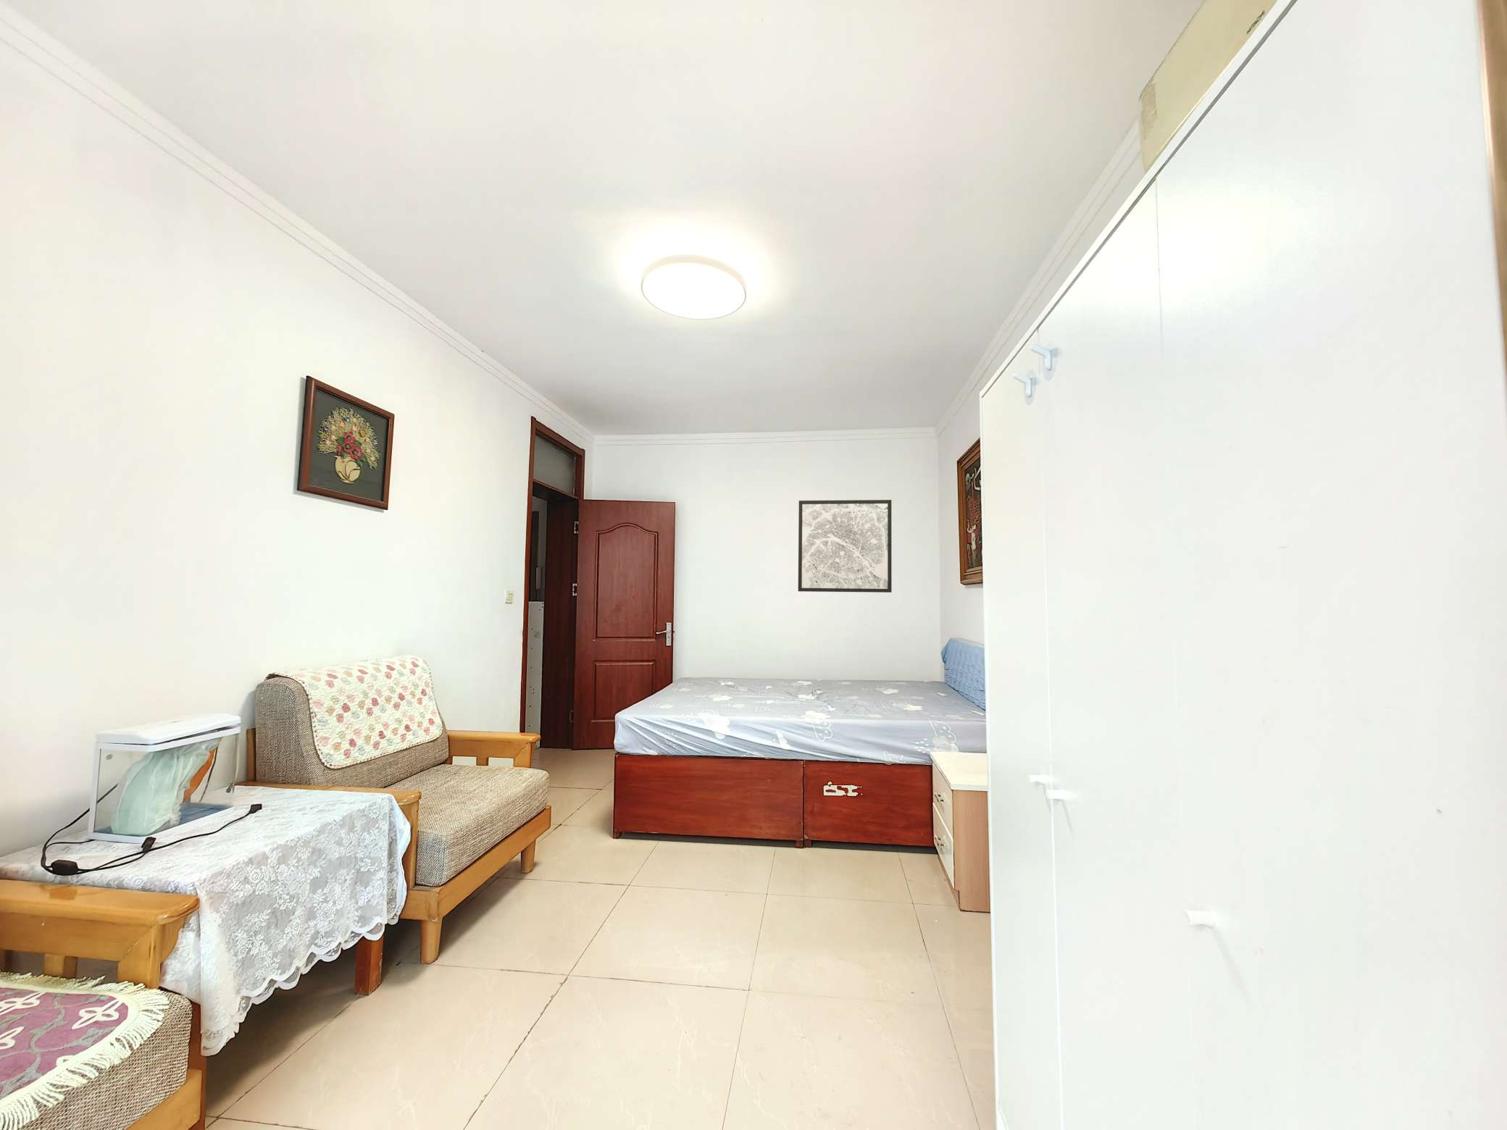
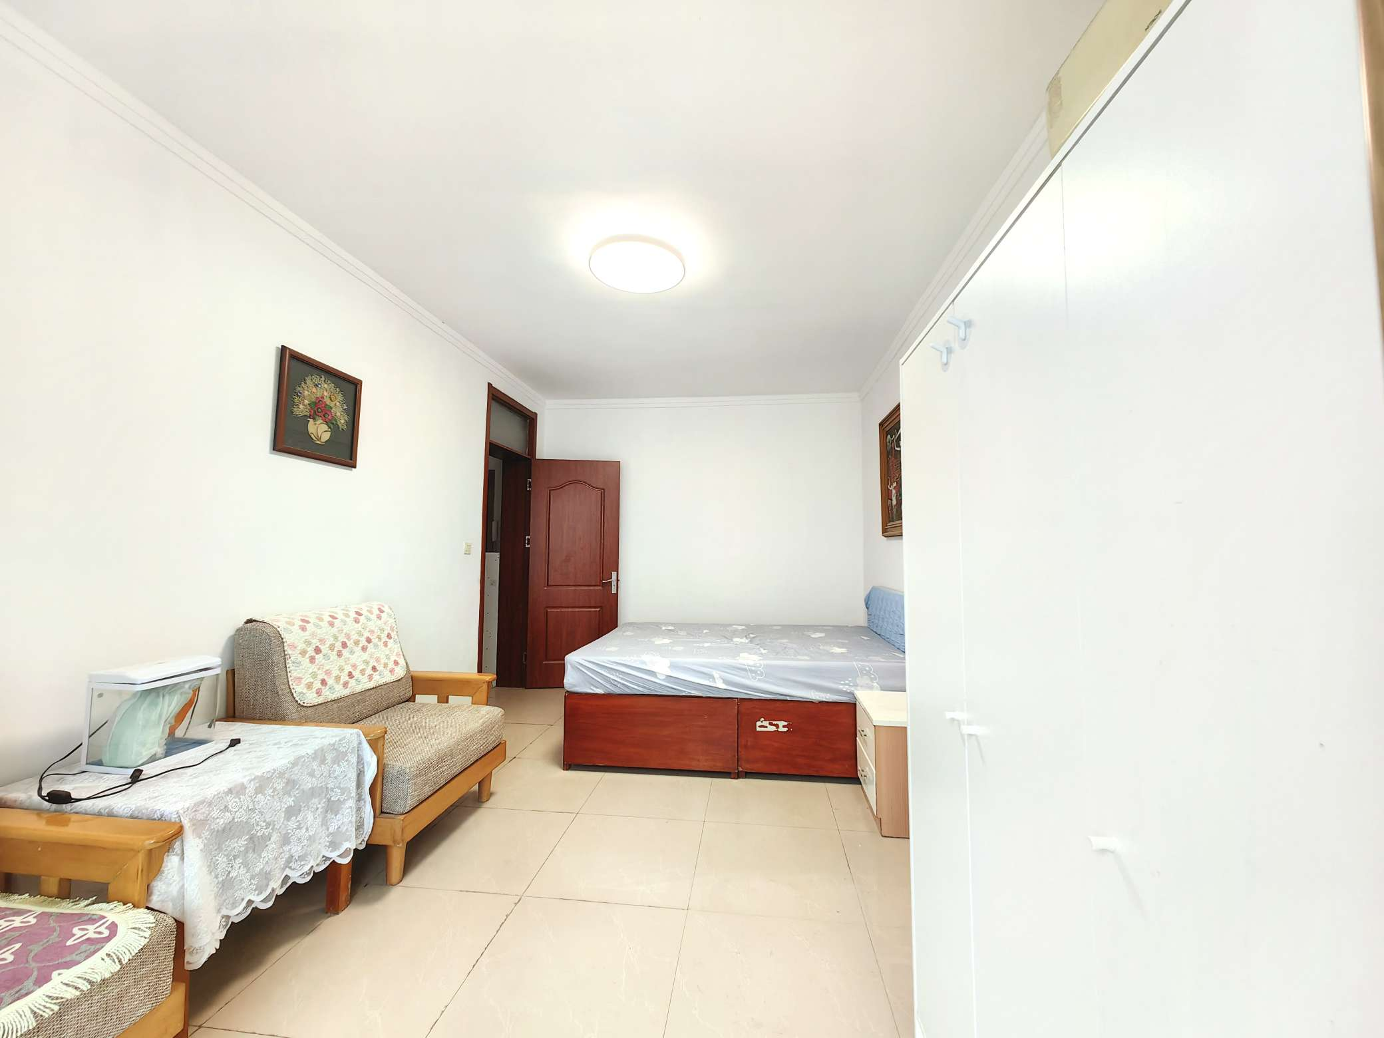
- wall art (844, 546)
